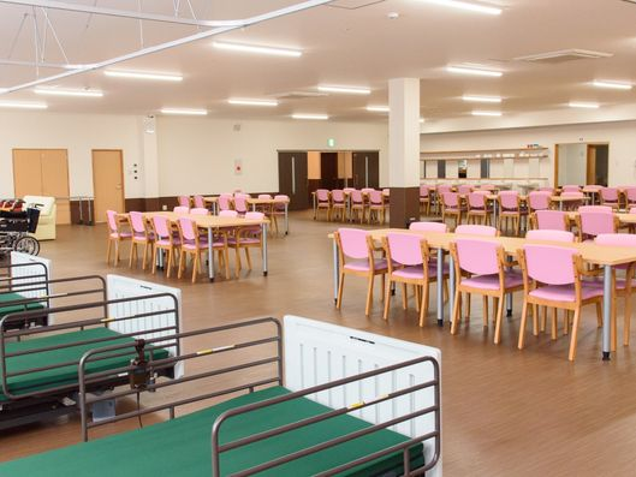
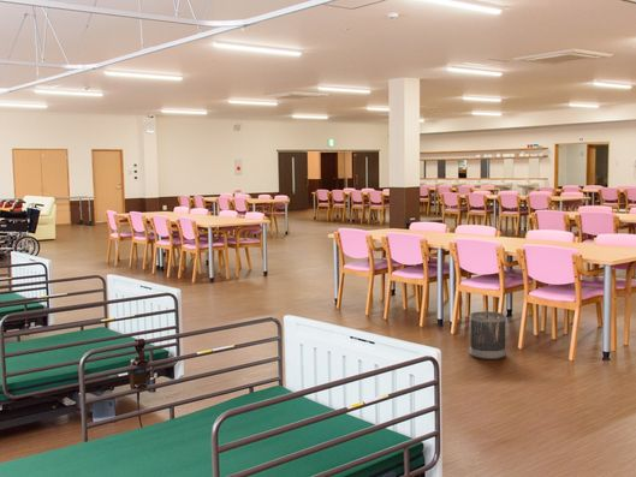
+ wastebasket (487, 334)
